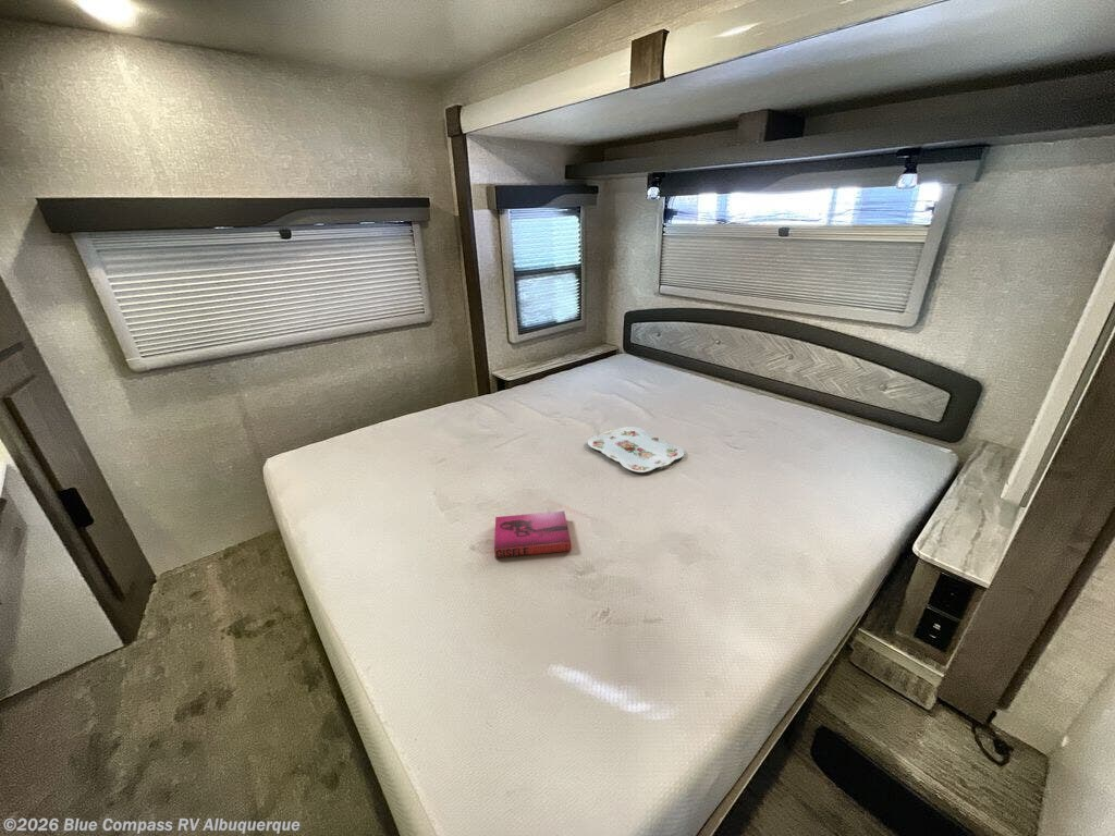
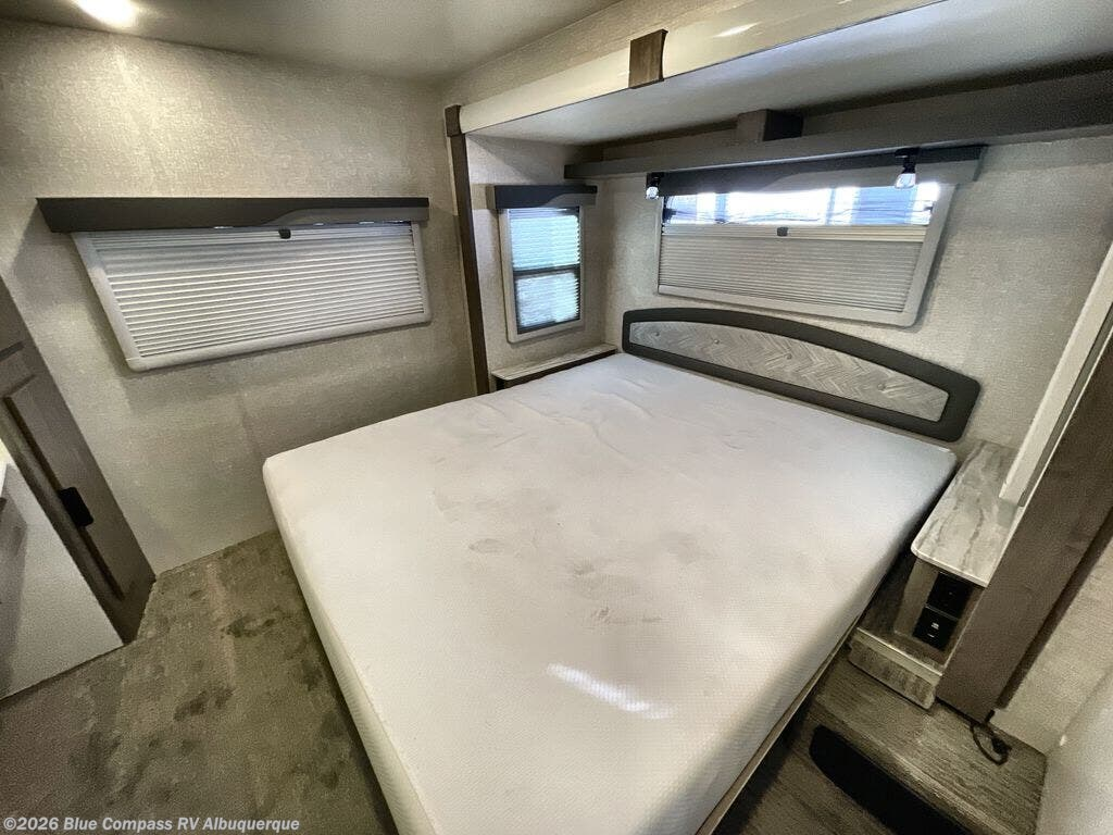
- hardback book (531, 533)
- serving tray (634, 447)
